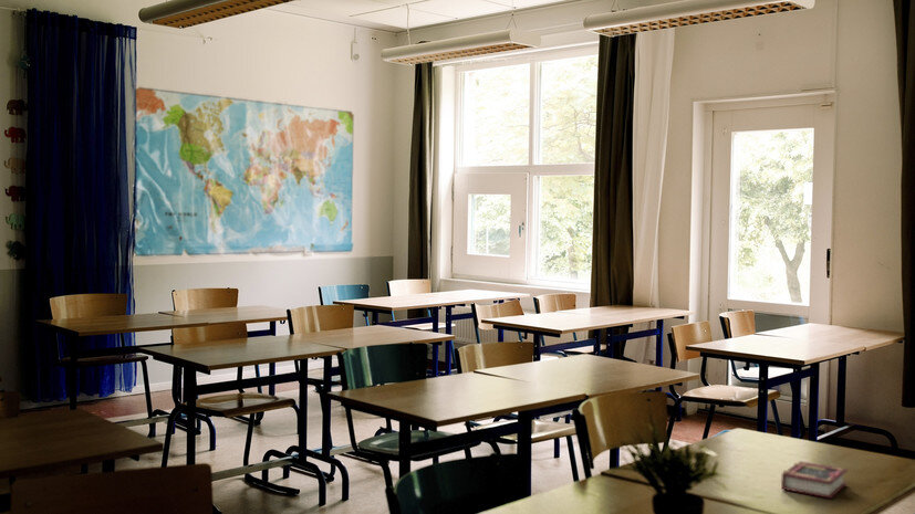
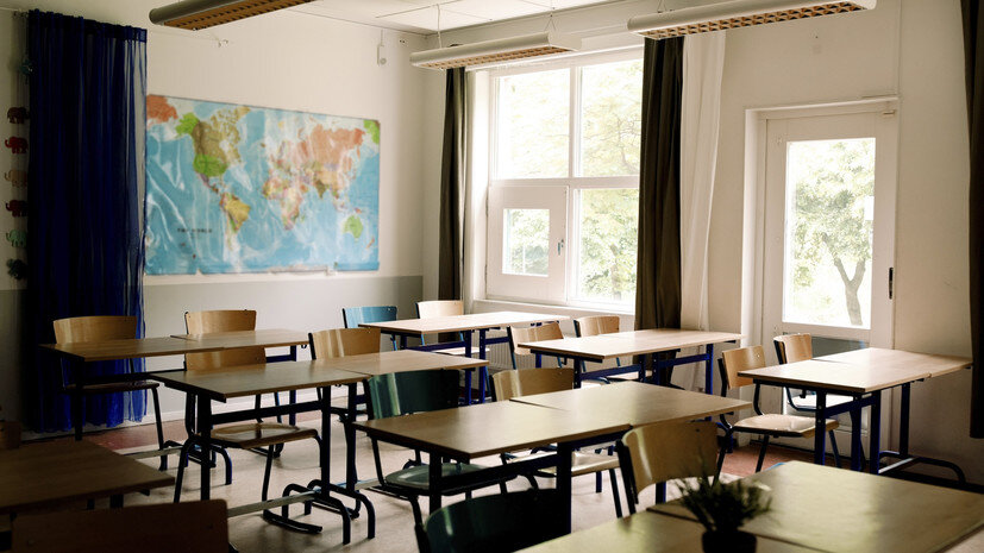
- book (813, 478)
